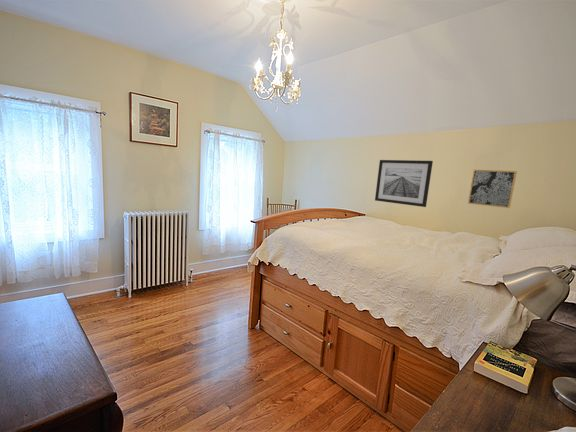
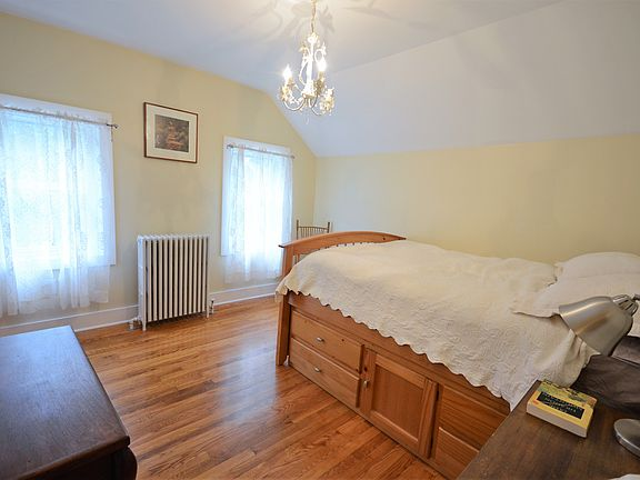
- wall art (491, 188)
- wall art (401, 182)
